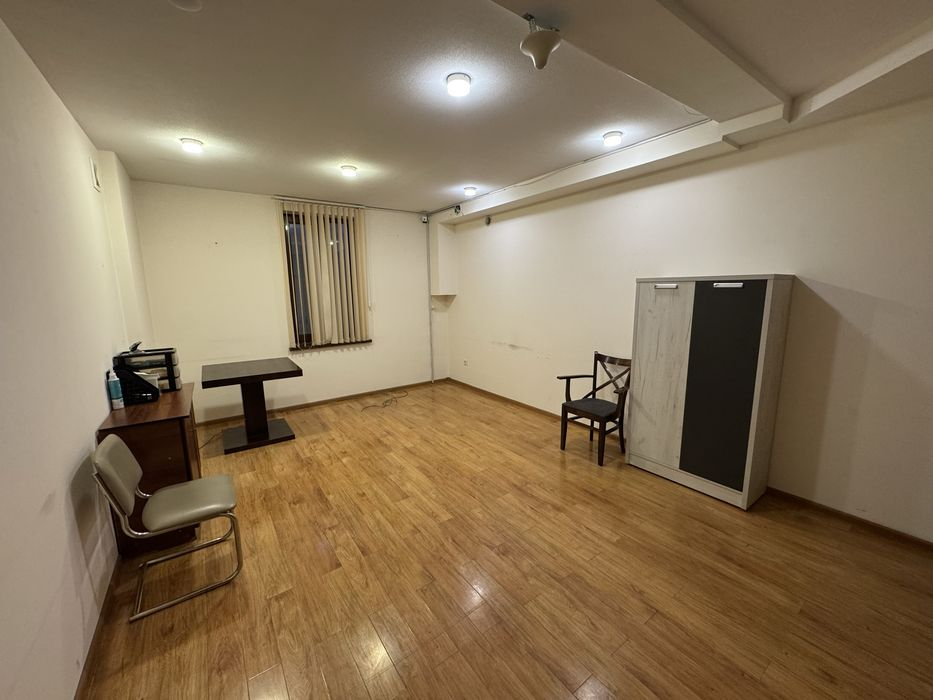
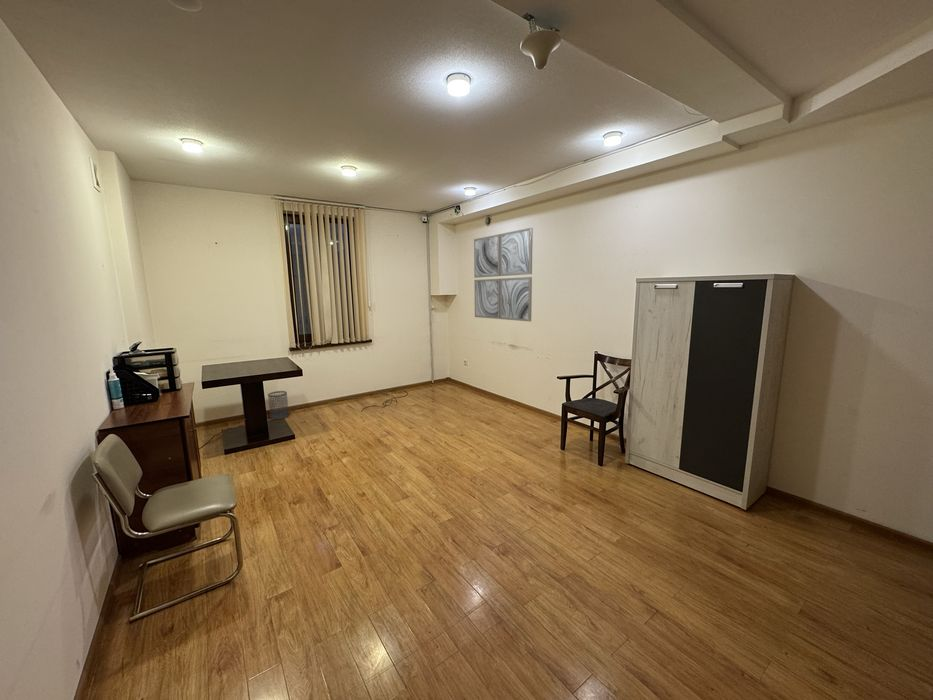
+ wastebasket (278, 404)
+ wall art (501, 278)
